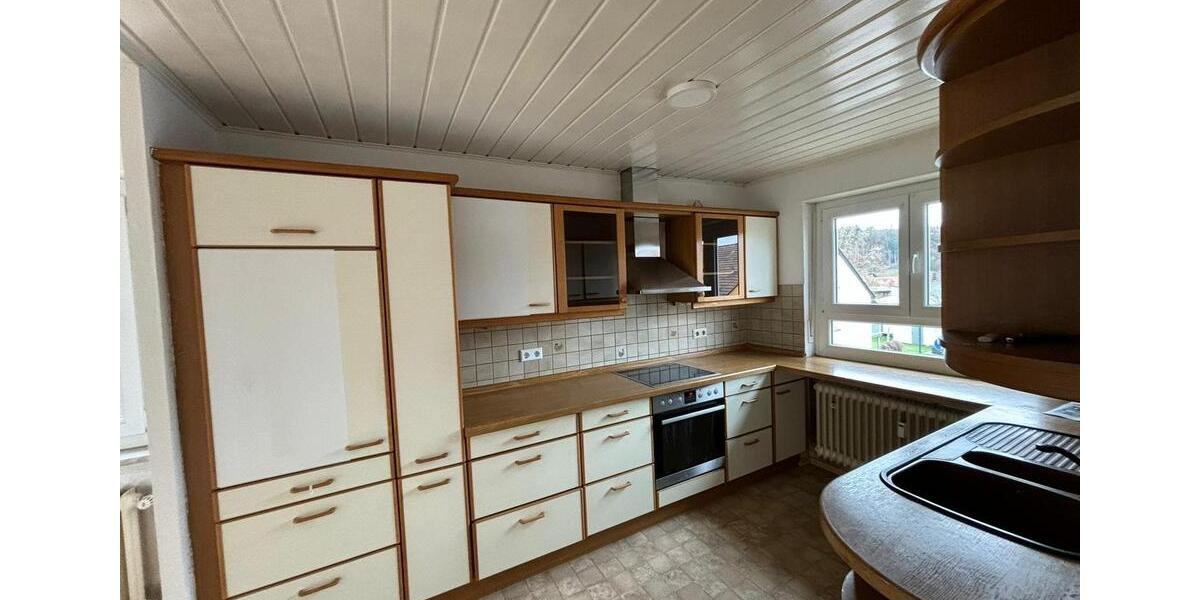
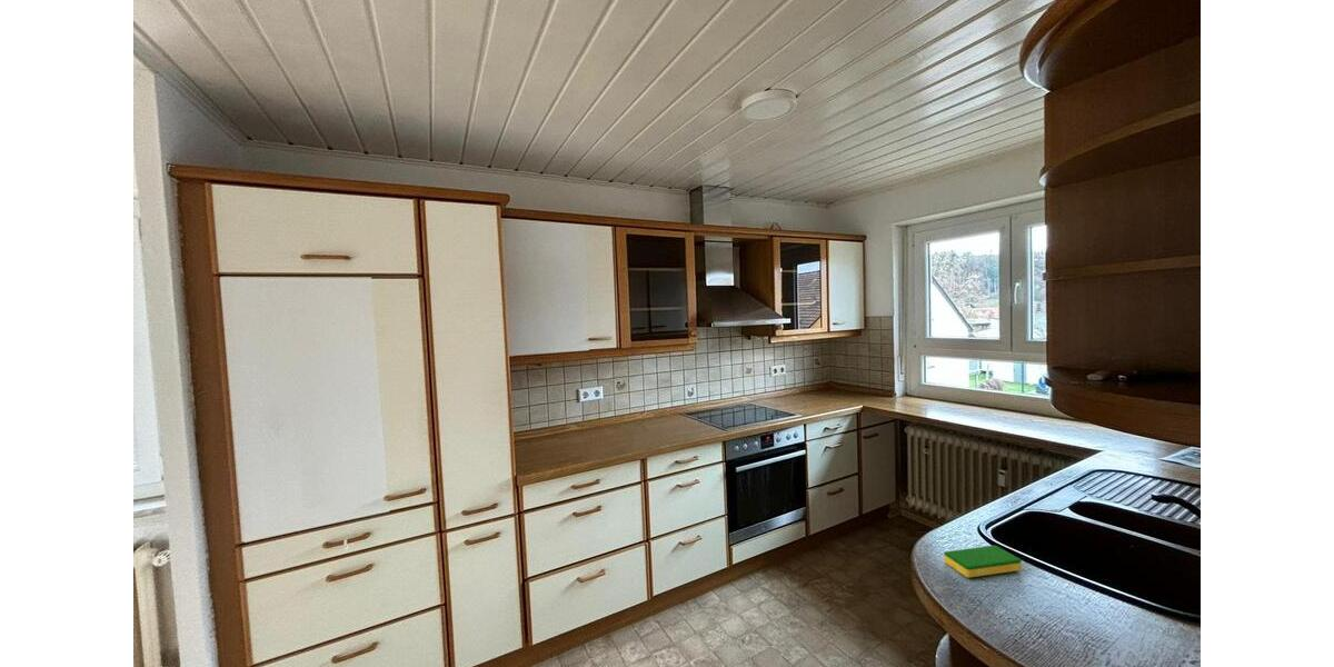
+ dish sponge (982, 560)
